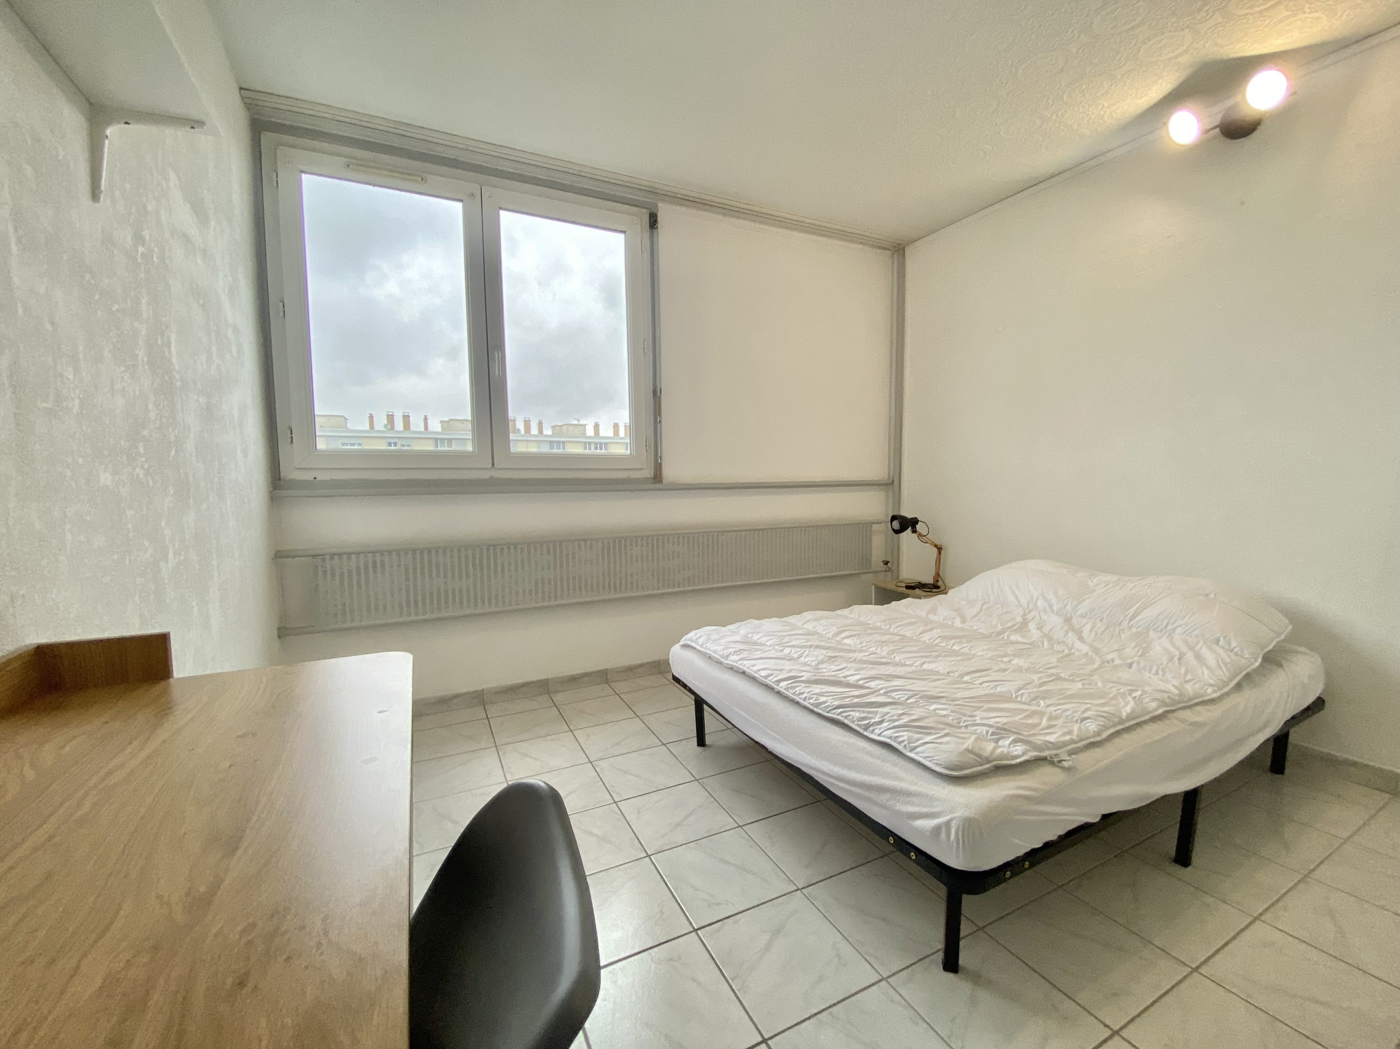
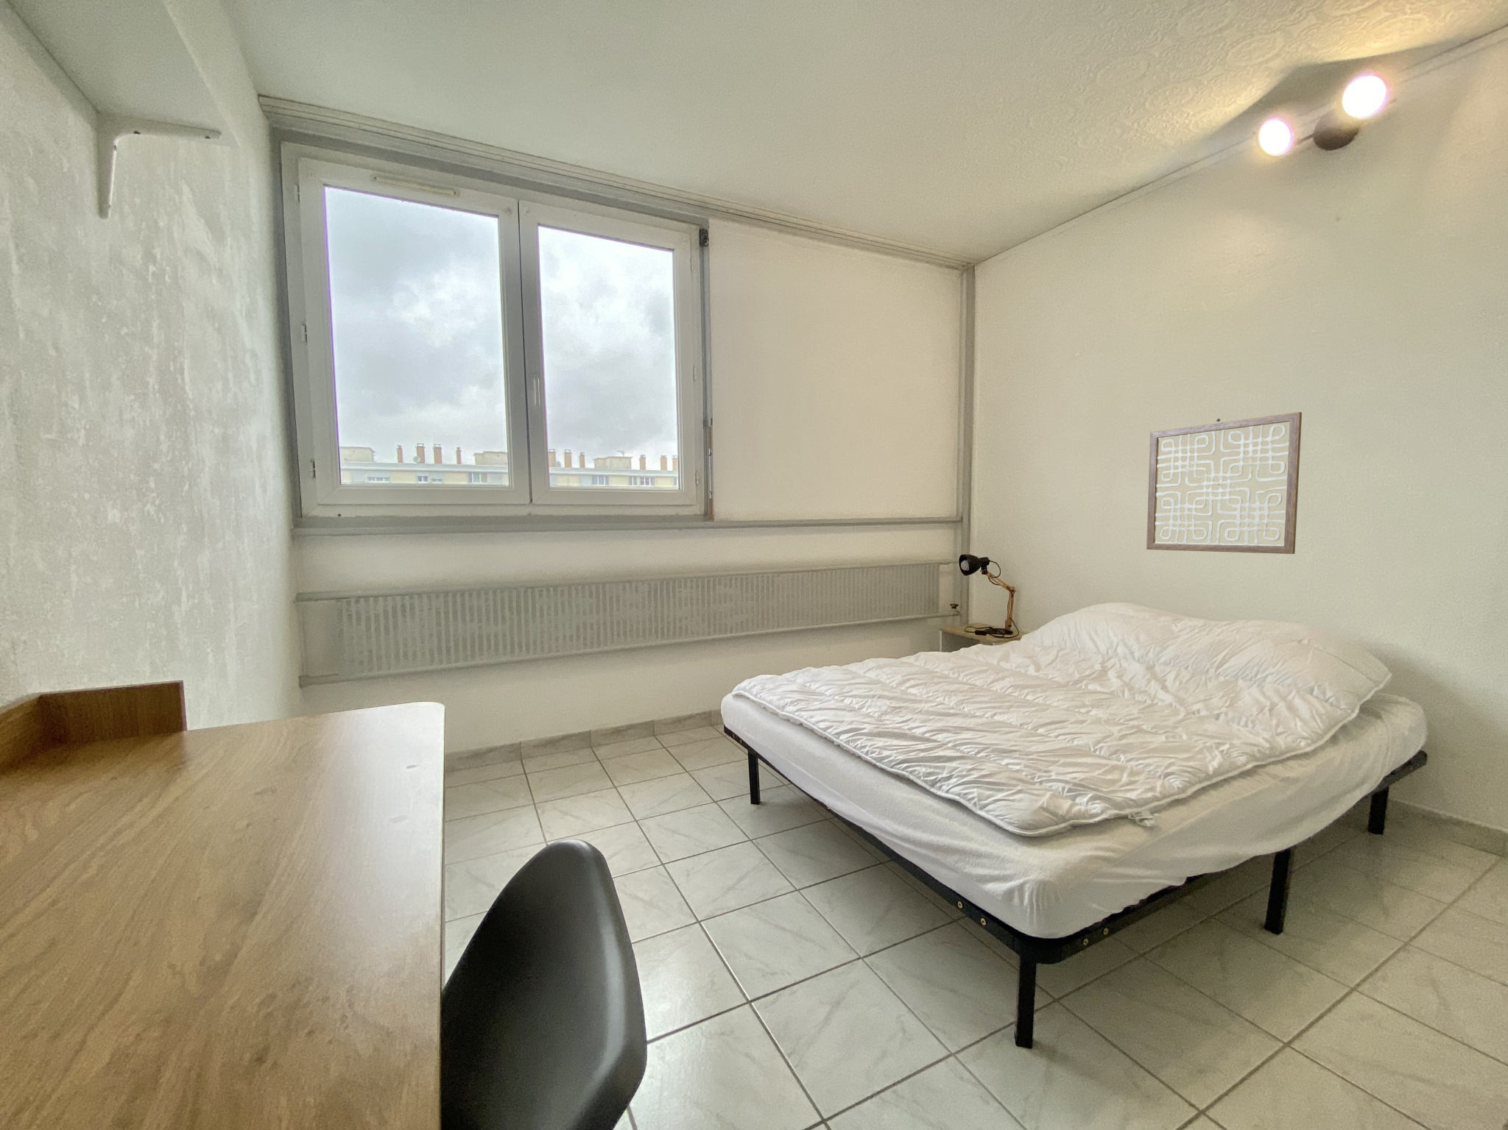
+ wall art (1216, 484)
